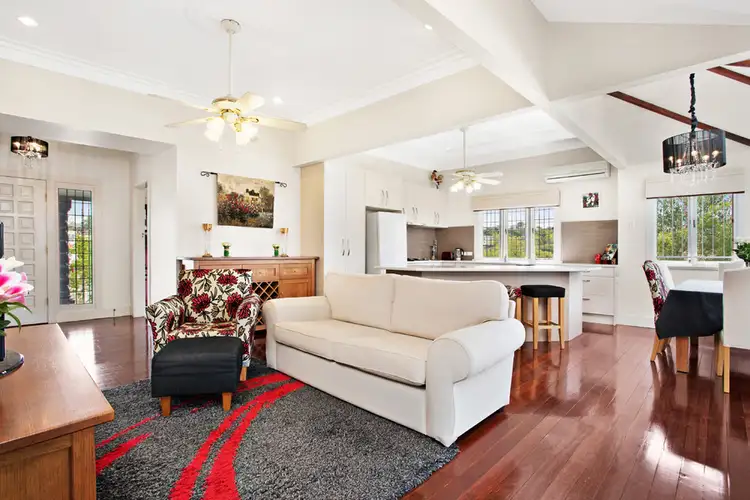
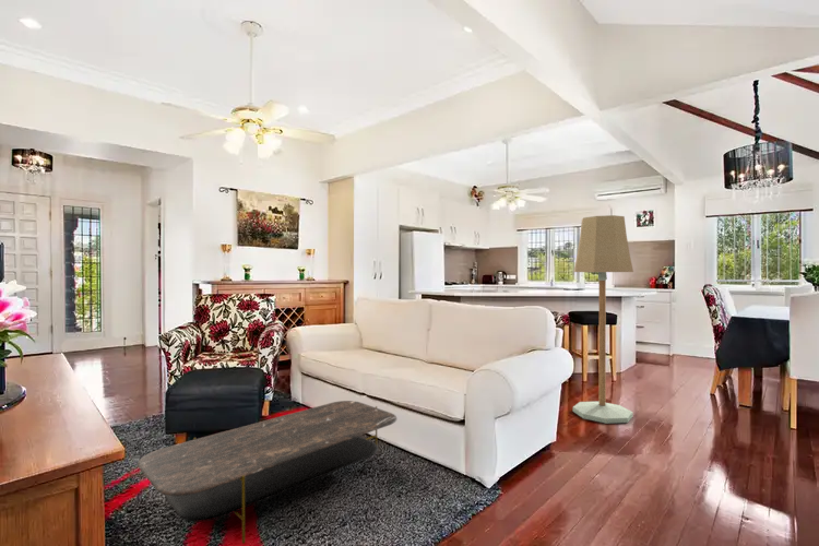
+ floor lamp (602, 316)
+ coffee table (285, 461)
